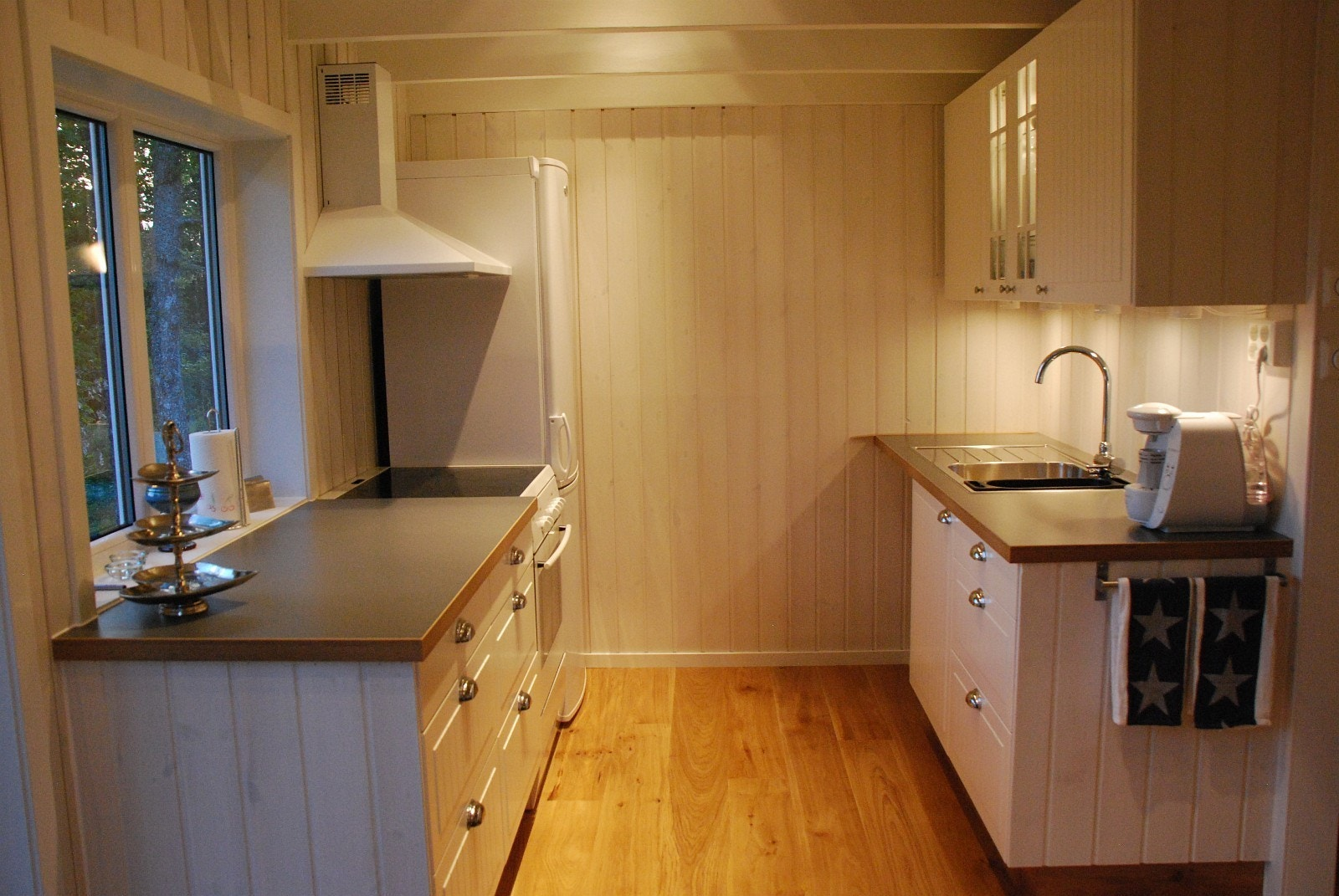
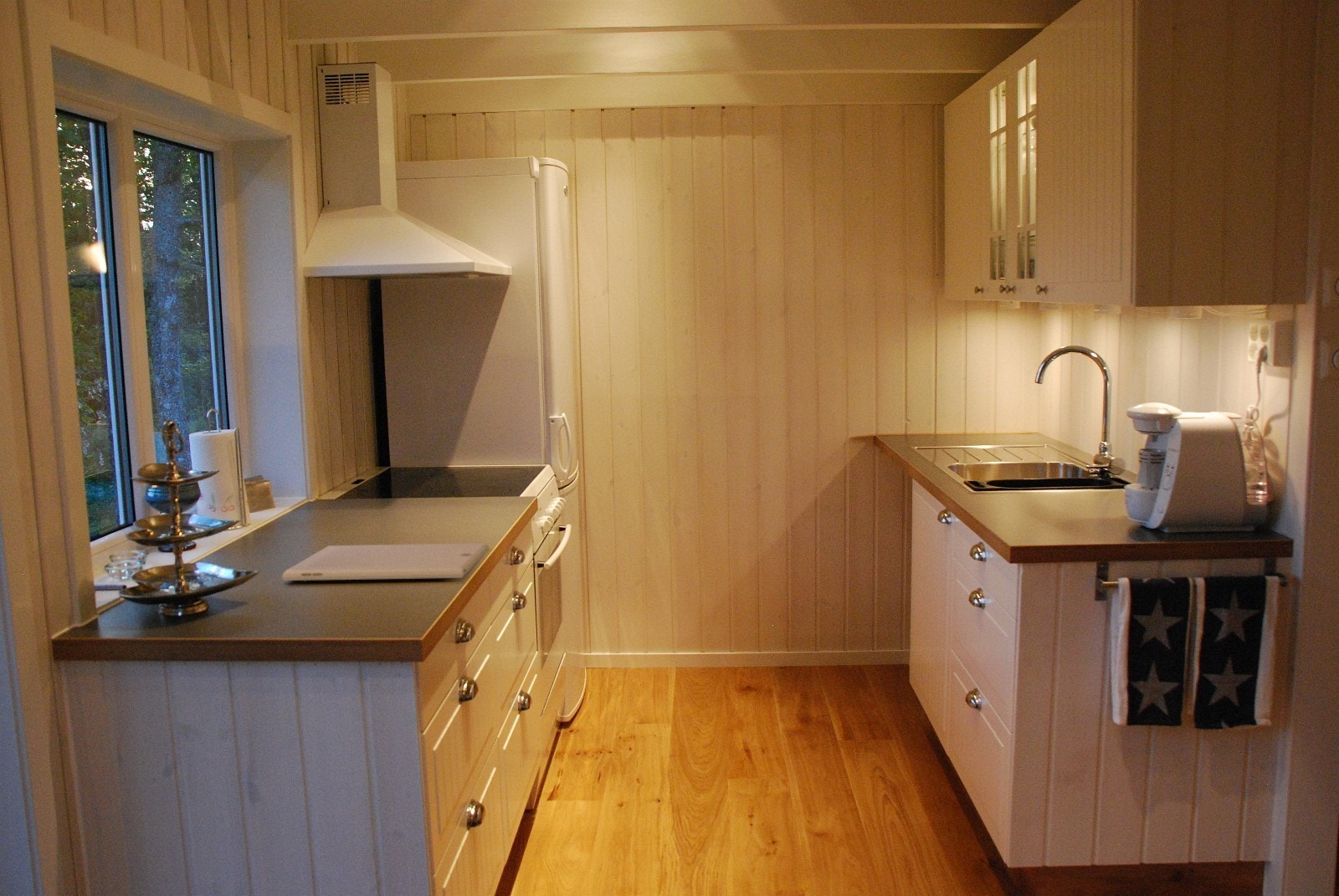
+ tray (391, 560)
